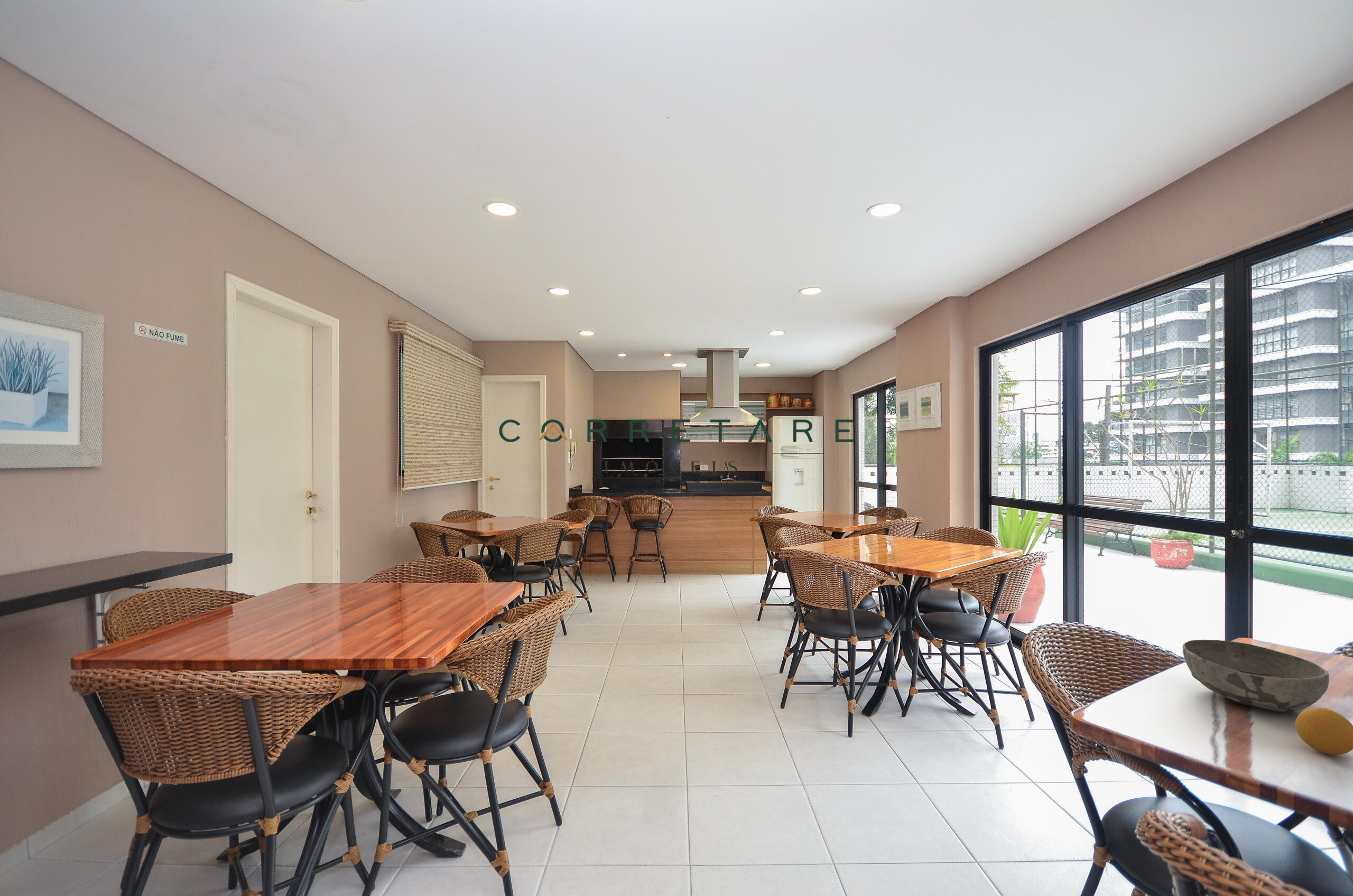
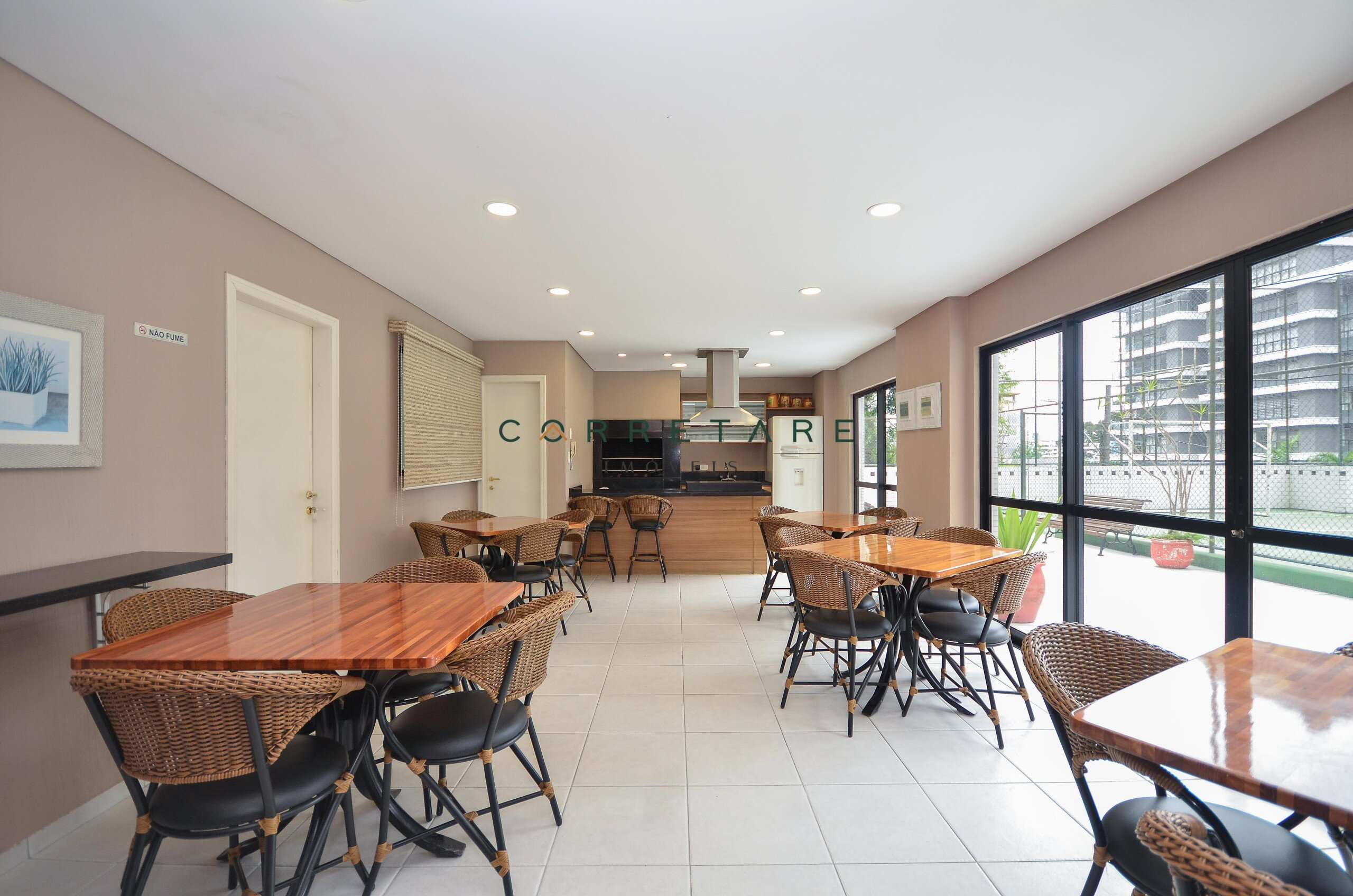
- fruit (1326, 730)
- bowl (1252, 678)
